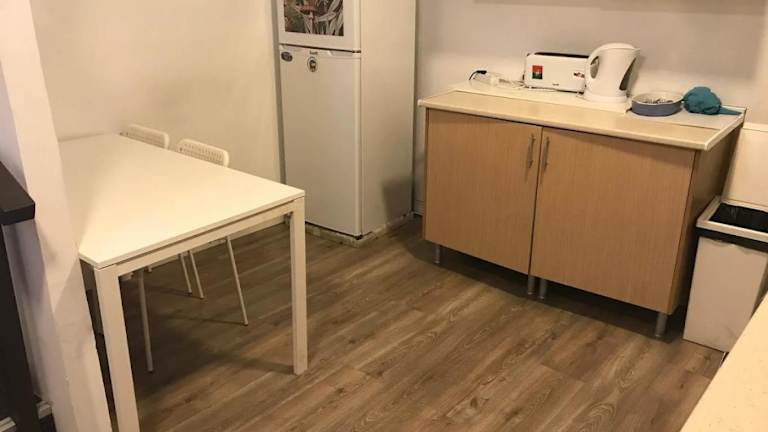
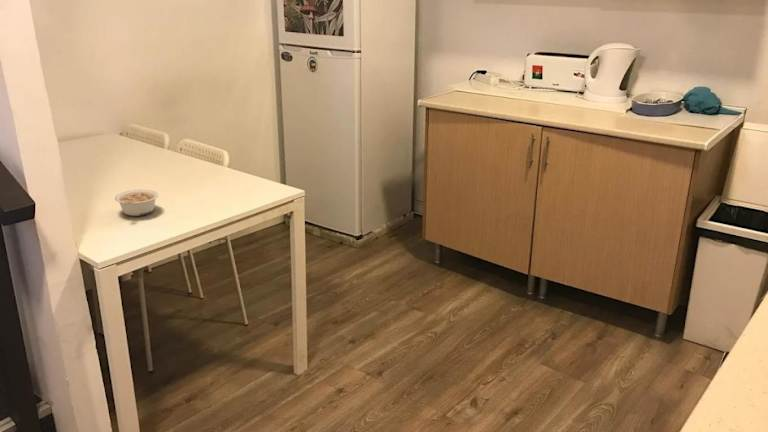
+ legume (138, 202)
